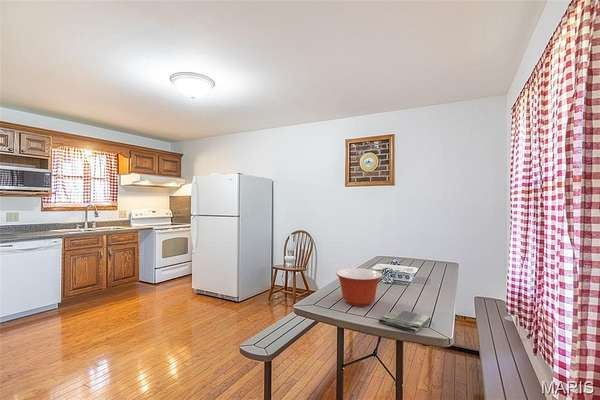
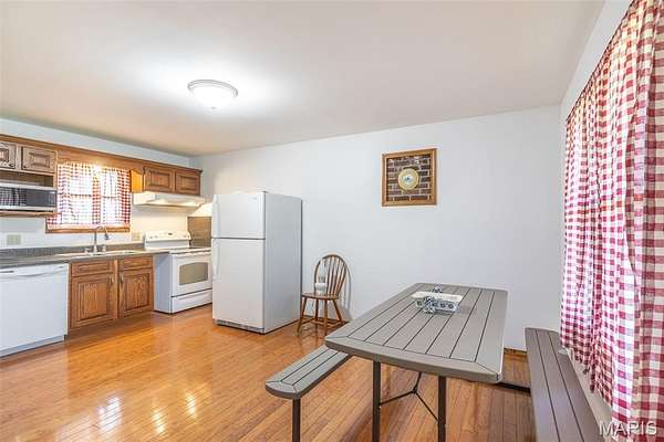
- dish towel (404, 318)
- mixing bowl (358, 287)
